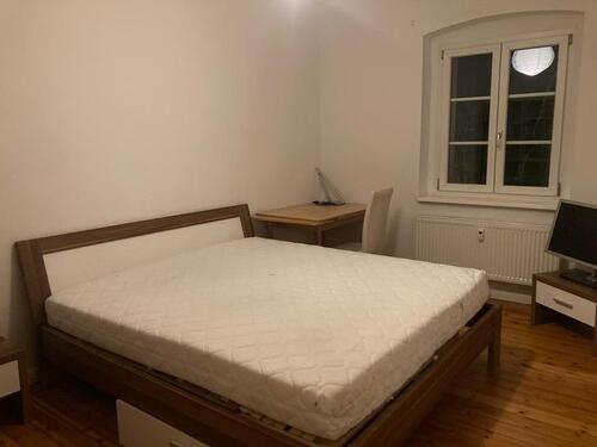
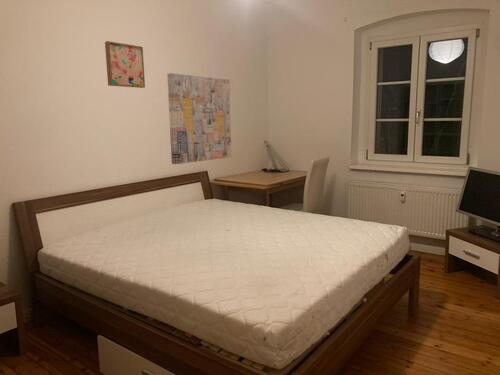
+ wall art (202, 119)
+ wall art (125, 65)
